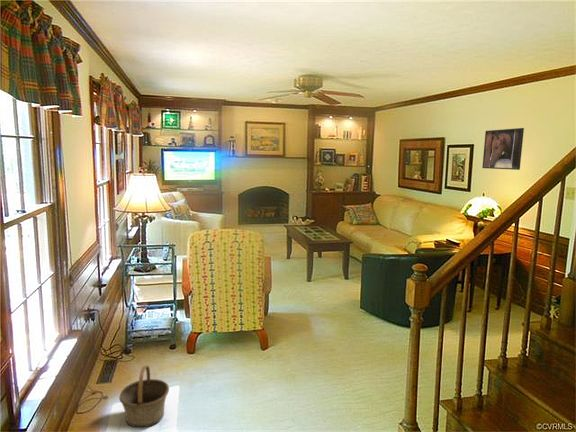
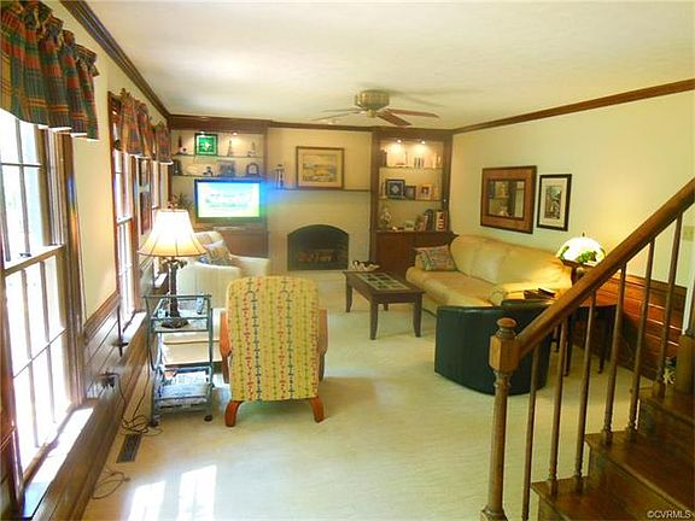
- basket (144, 393)
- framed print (501, 149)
